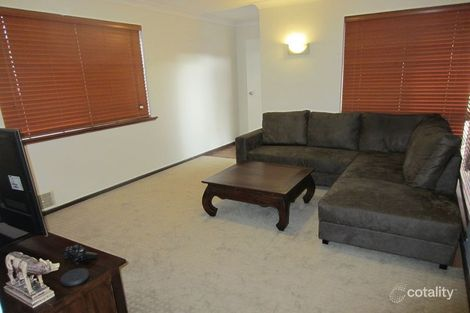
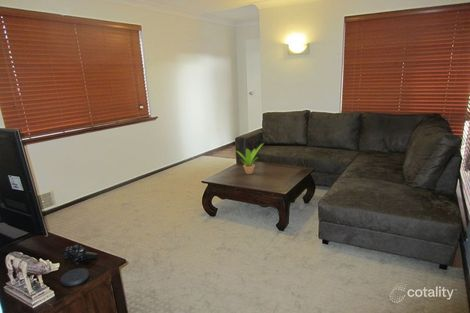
+ potted plant (247, 159)
